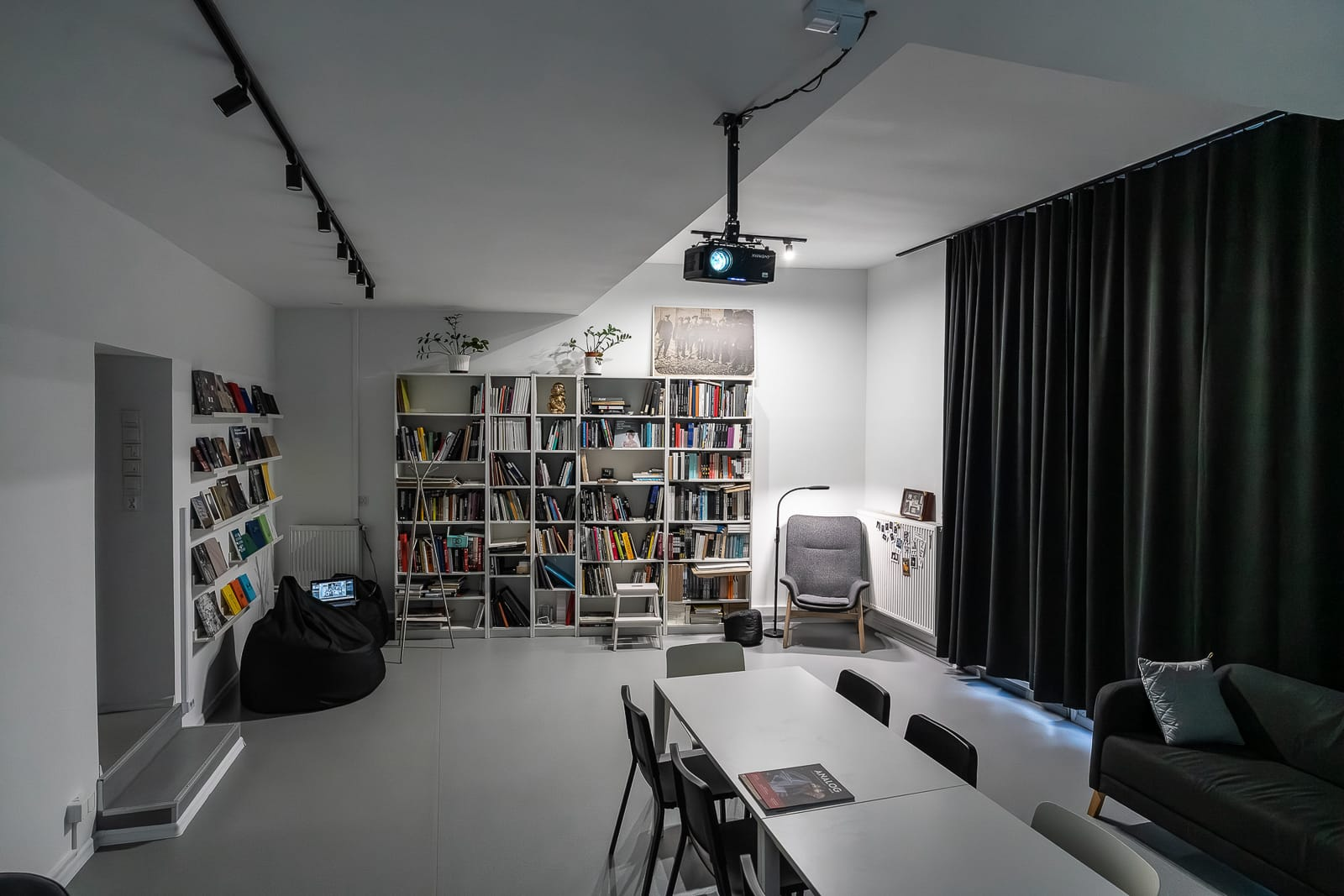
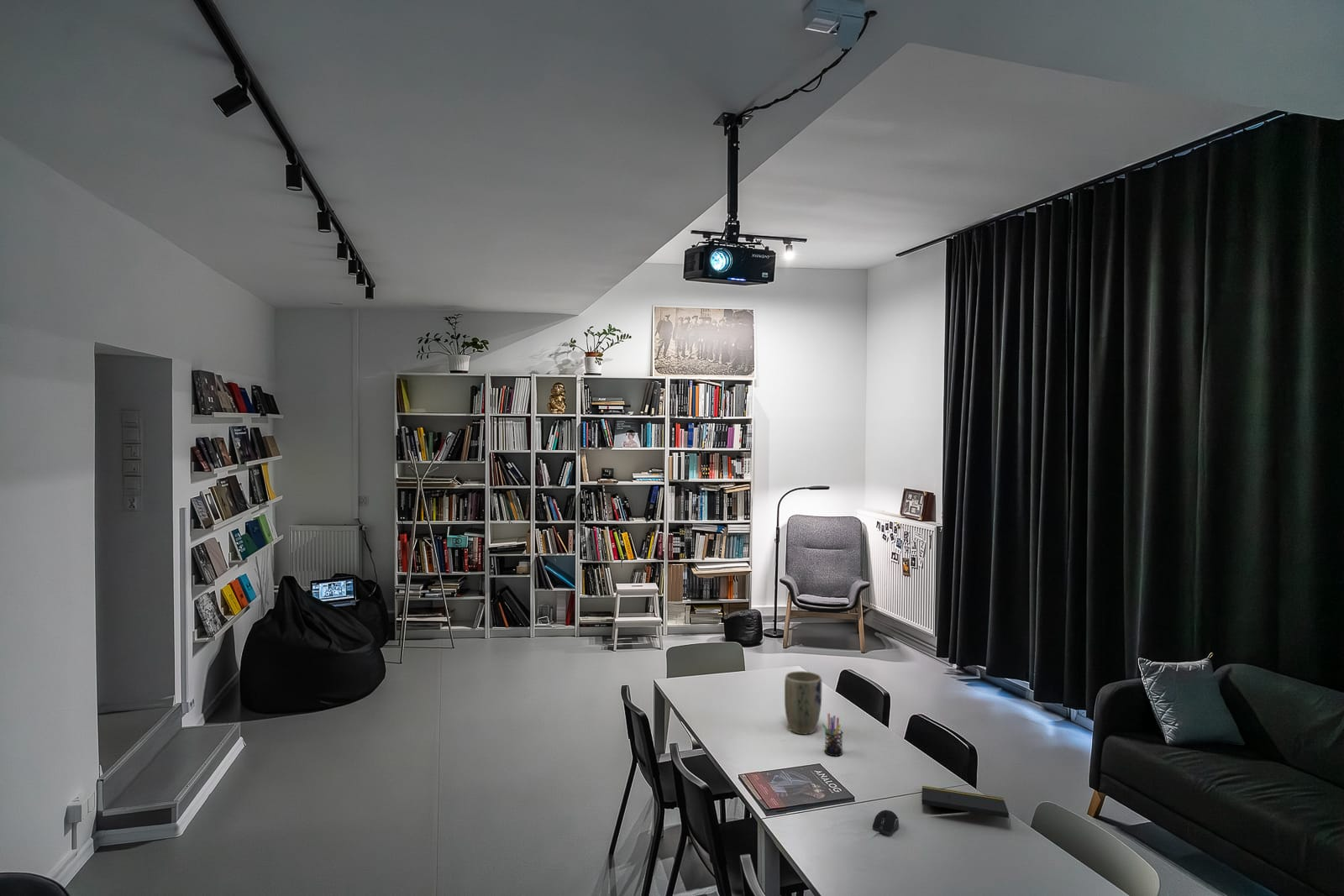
+ plant pot (803, 703)
+ computer mouse (885, 820)
+ pen holder (831, 734)
+ notepad (963, 801)
